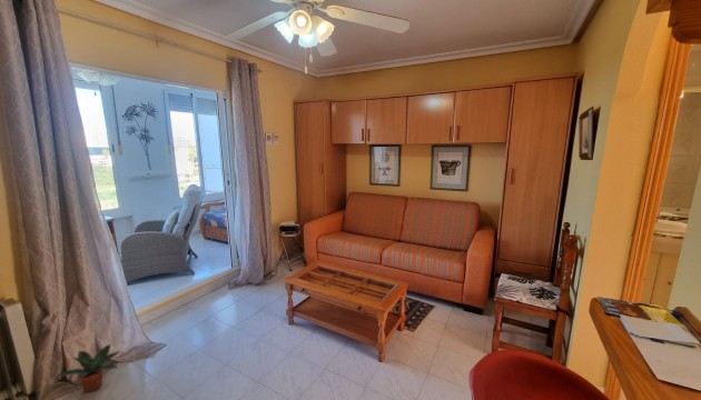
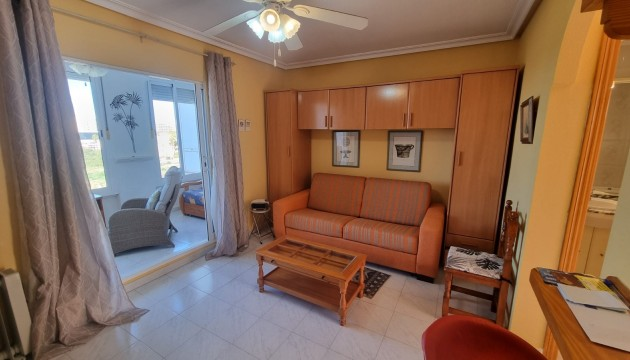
- potted plant (91, 368)
